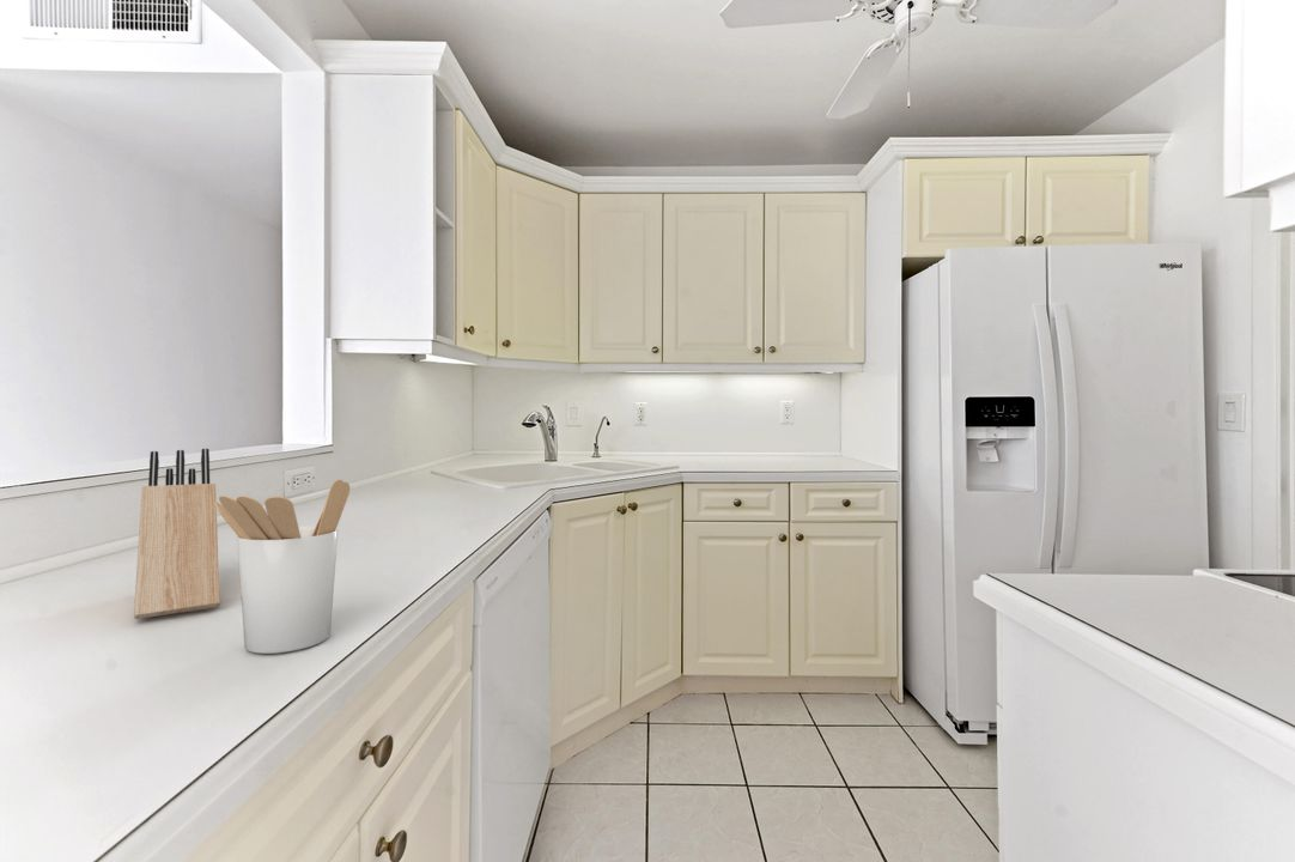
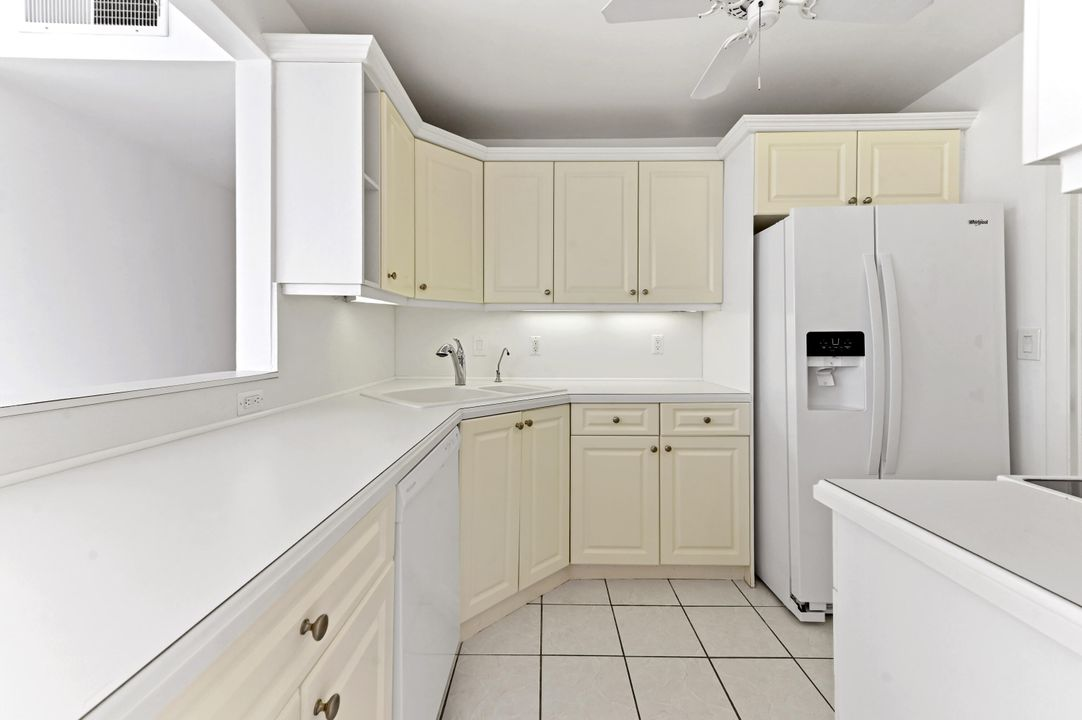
- utensil holder (280, 564)
- knife block (180, 521)
